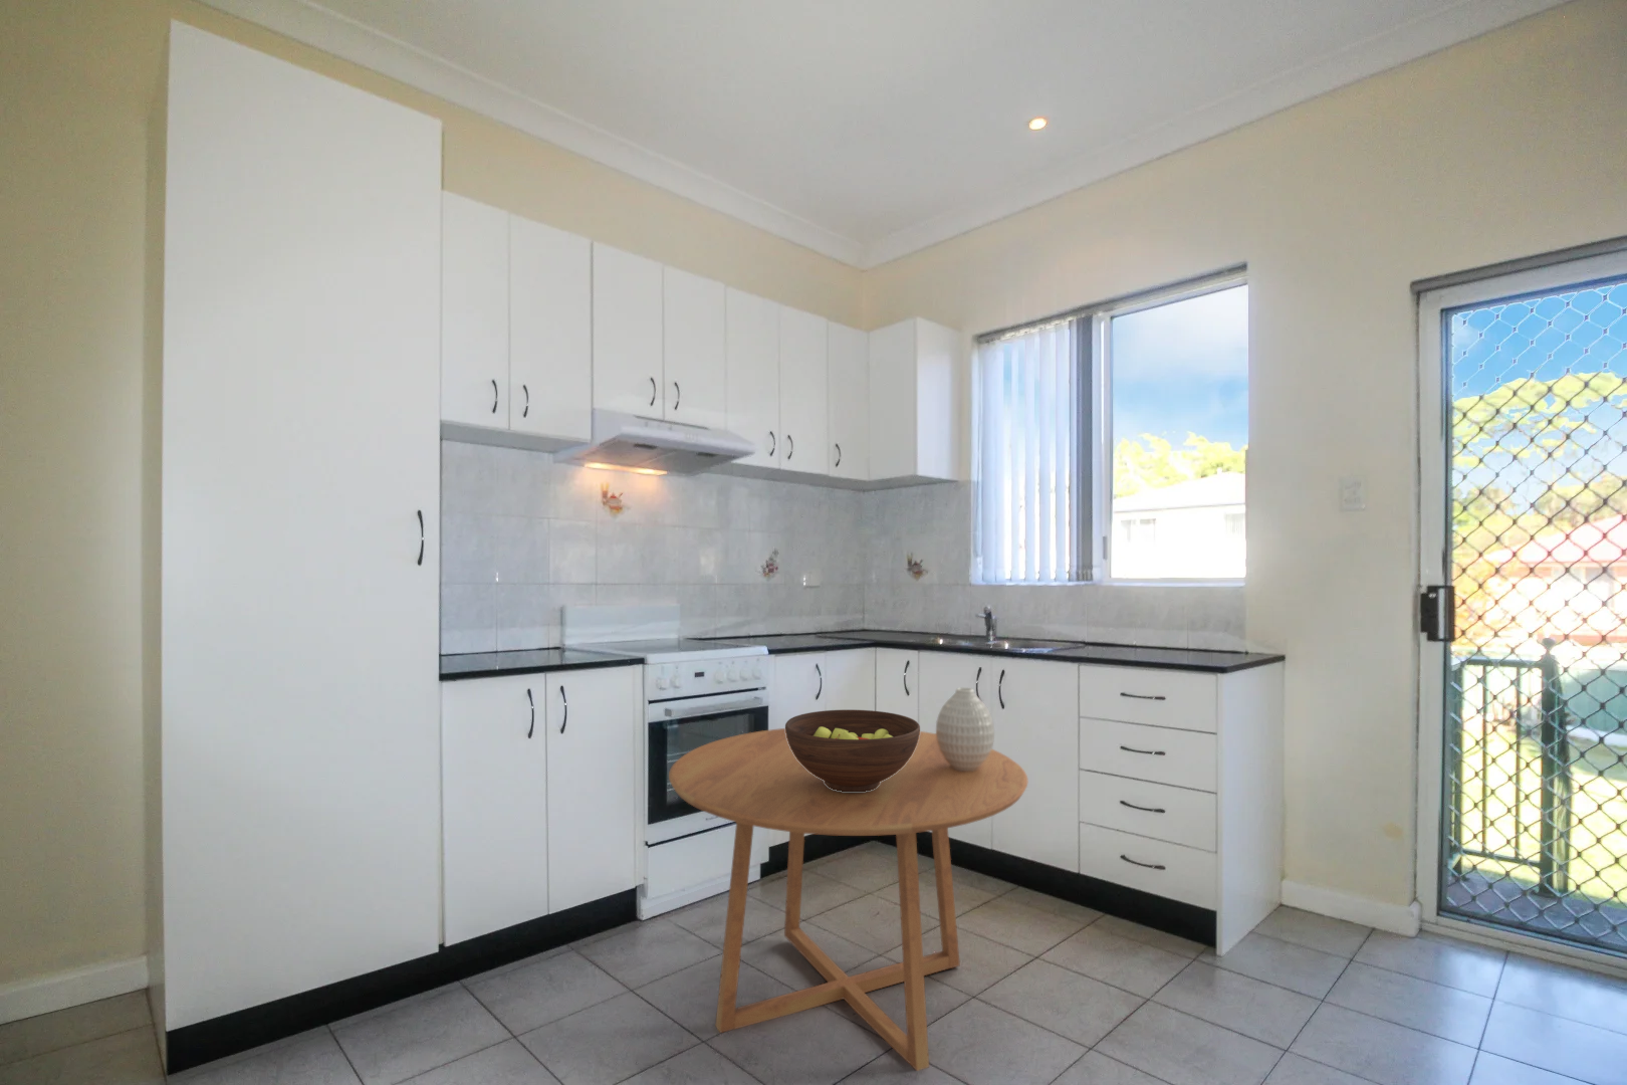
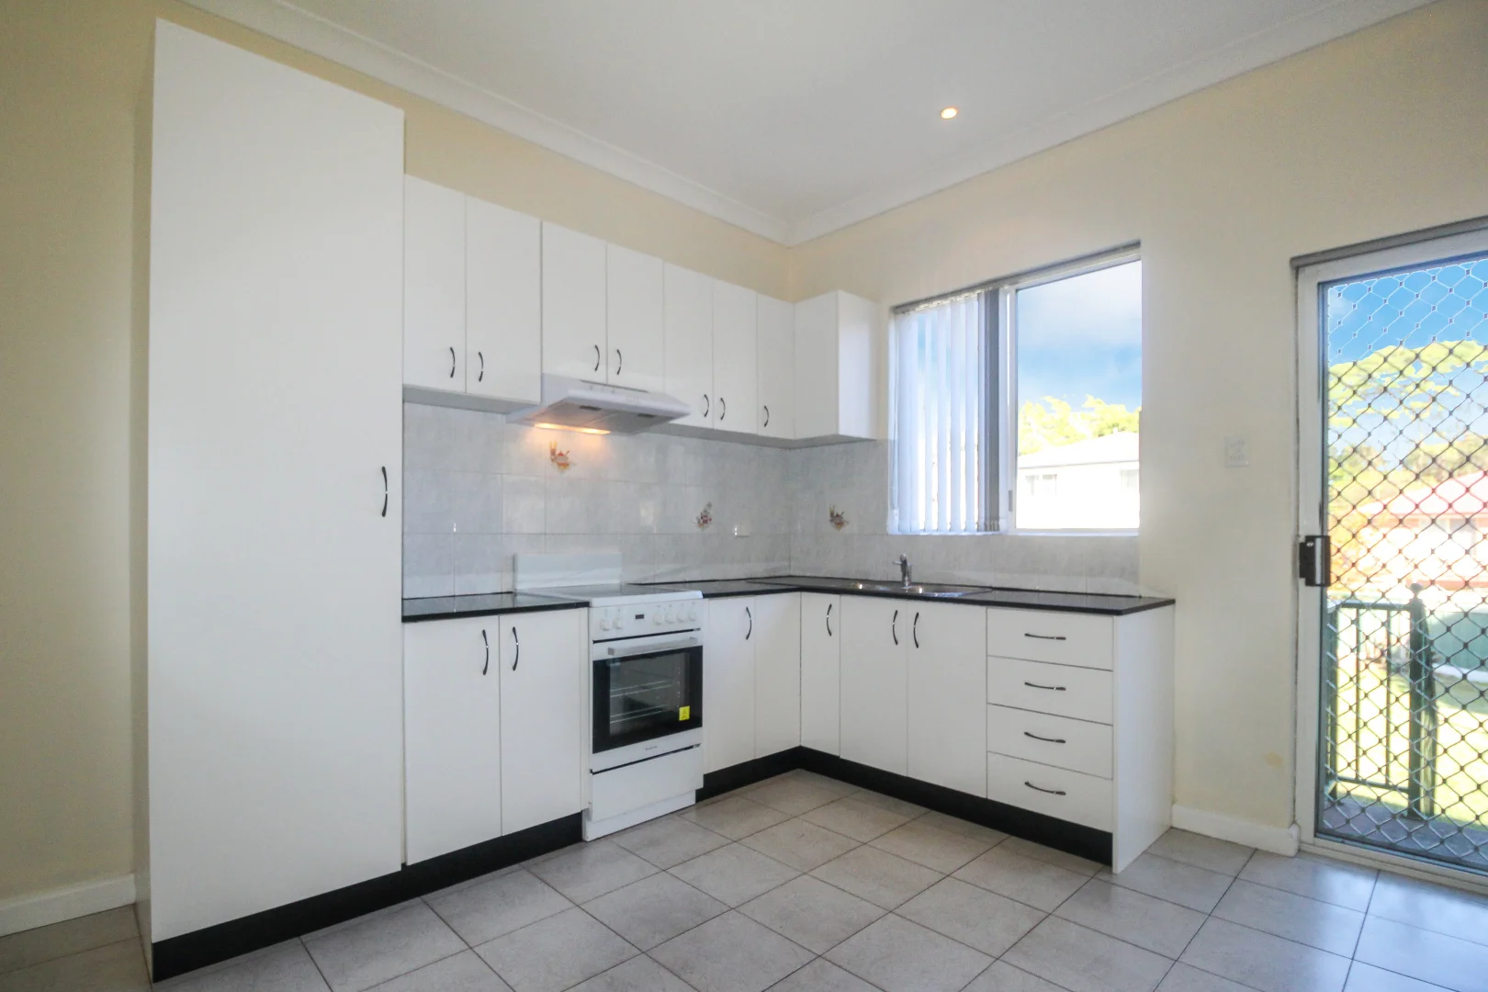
- dining table (846, 834)
- vase (964, 728)
- fruit bowl (852, 753)
